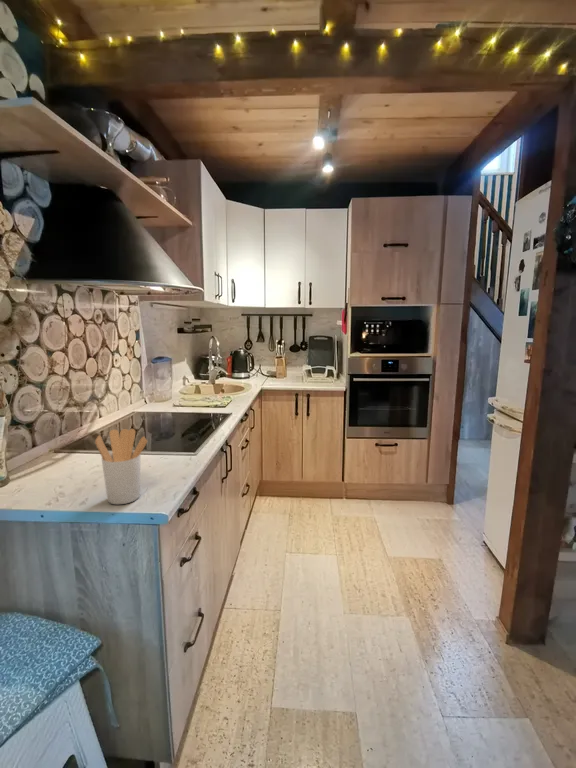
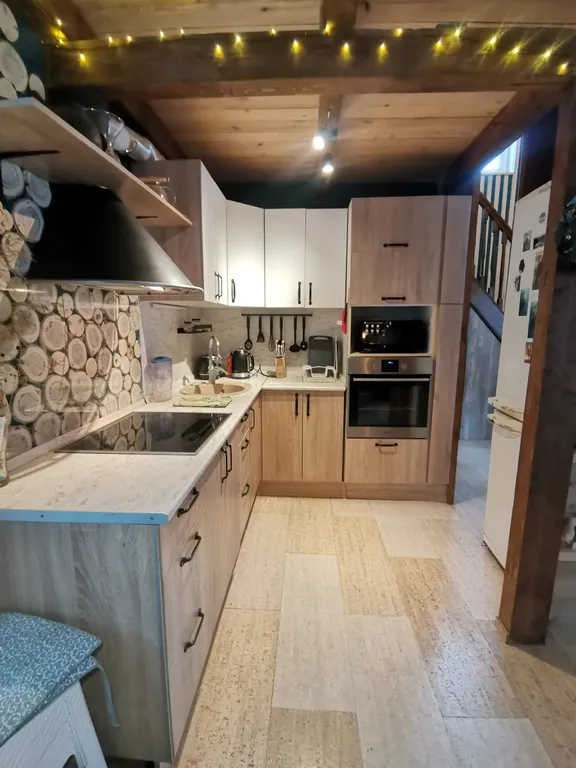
- utensil holder (122, 463)
